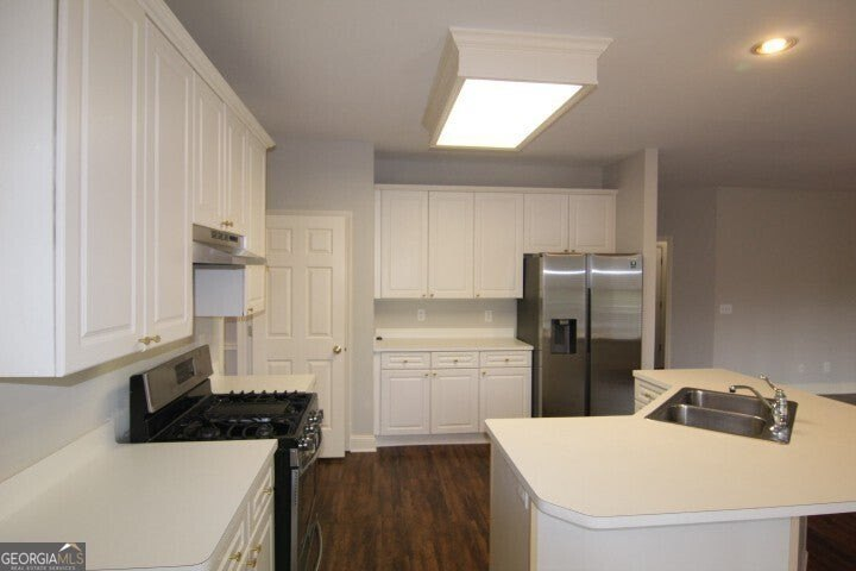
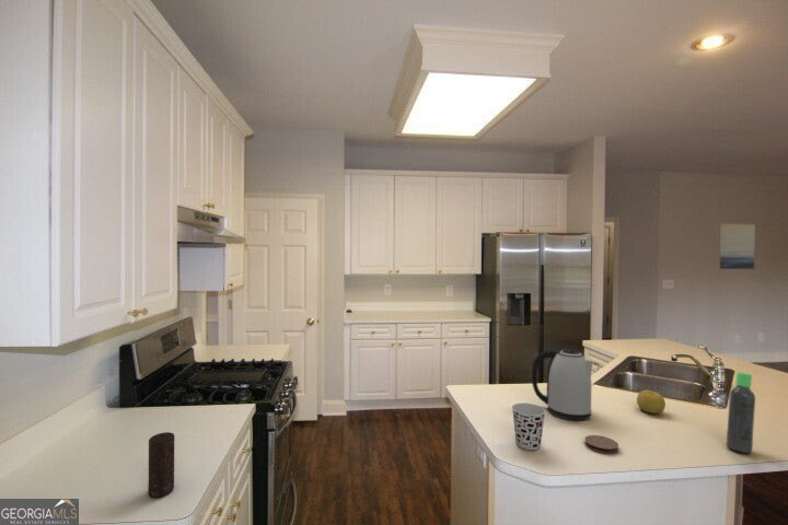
+ cup (528, 427)
+ coaster (601, 443)
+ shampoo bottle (741, 411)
+ candle (161, 464)
+ fruit (650, 401)
+ kettle (560, 380)
+ wall art (737, 246)
